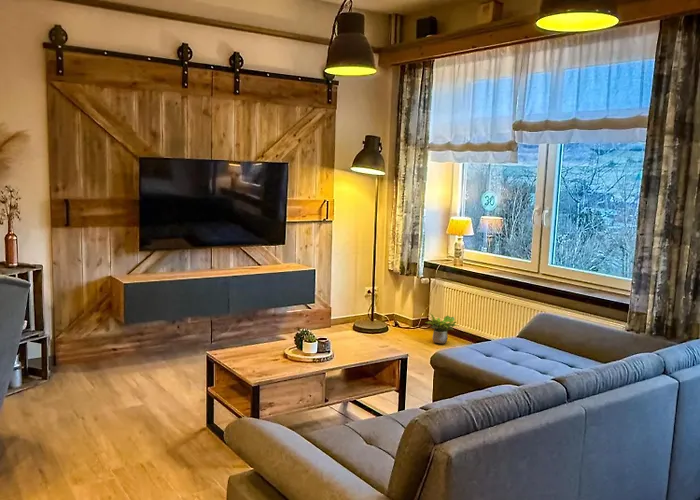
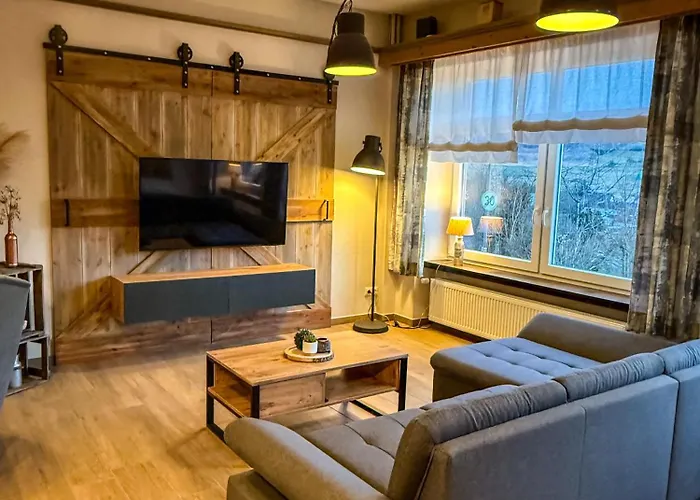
- potted plant (441, 328)
